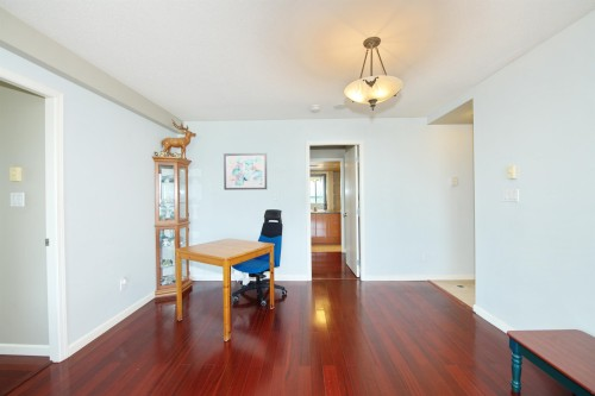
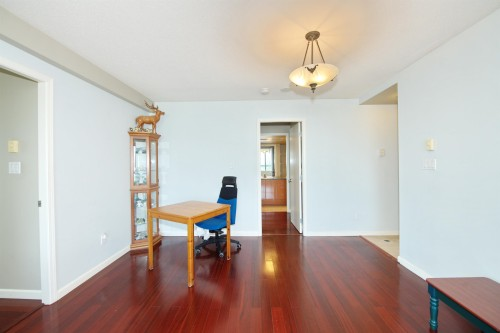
- wall art (245, 171)
